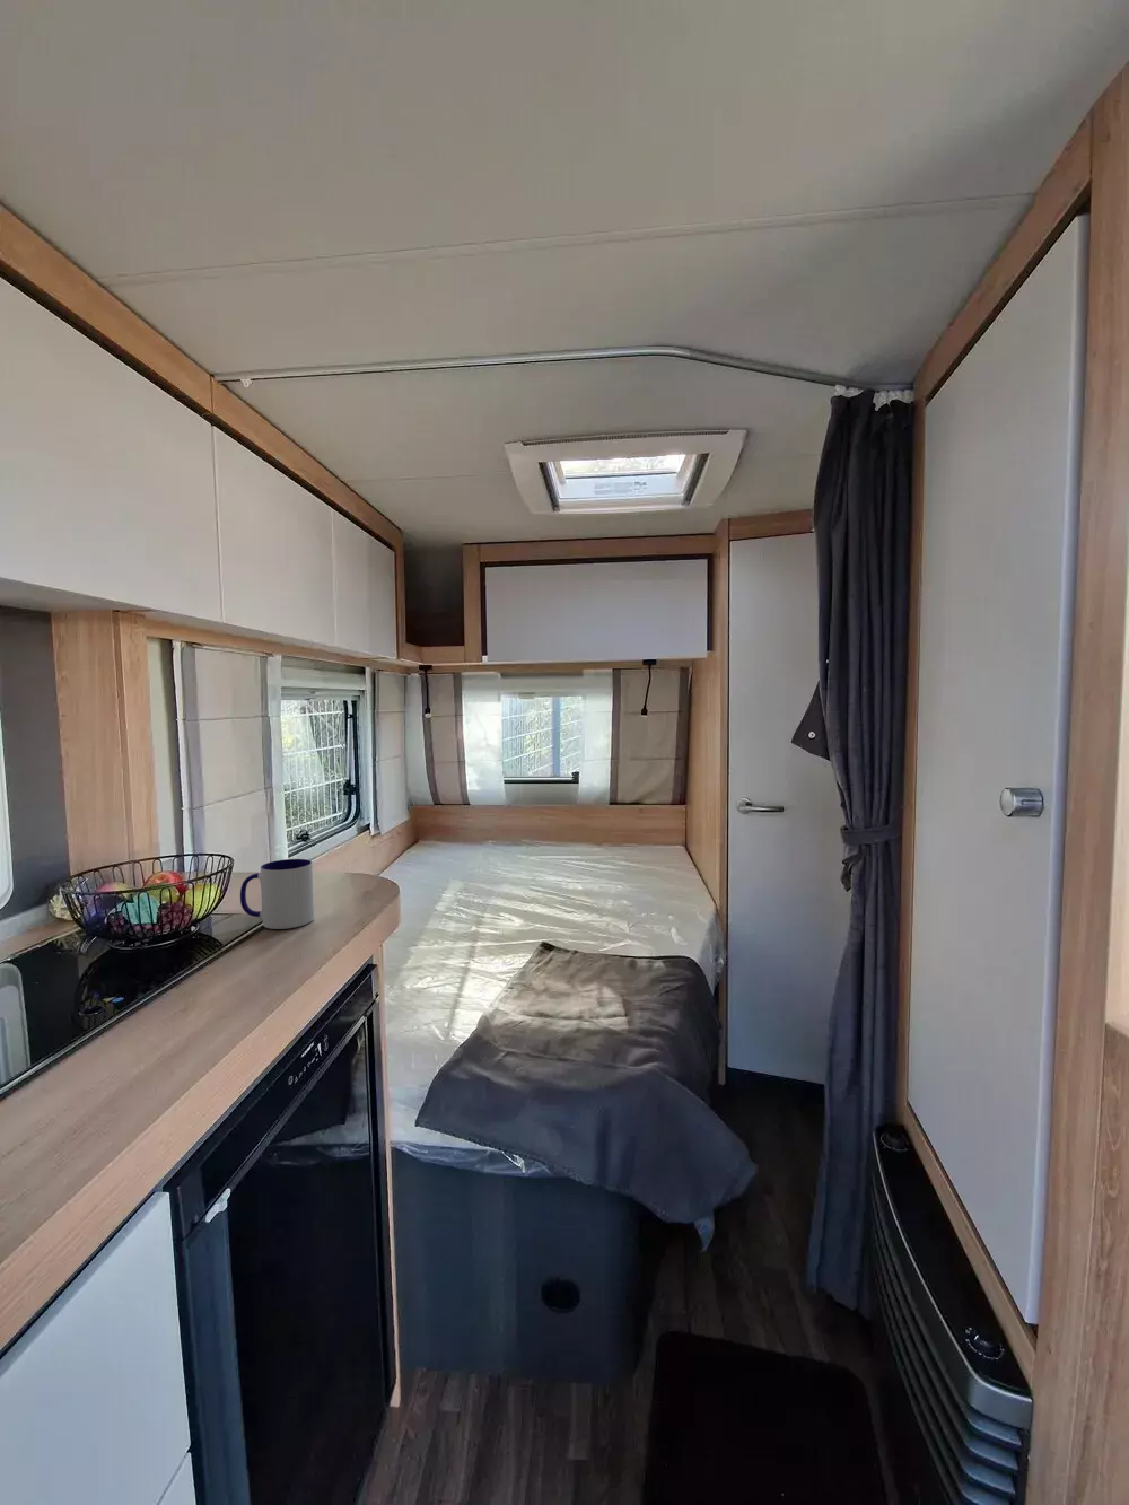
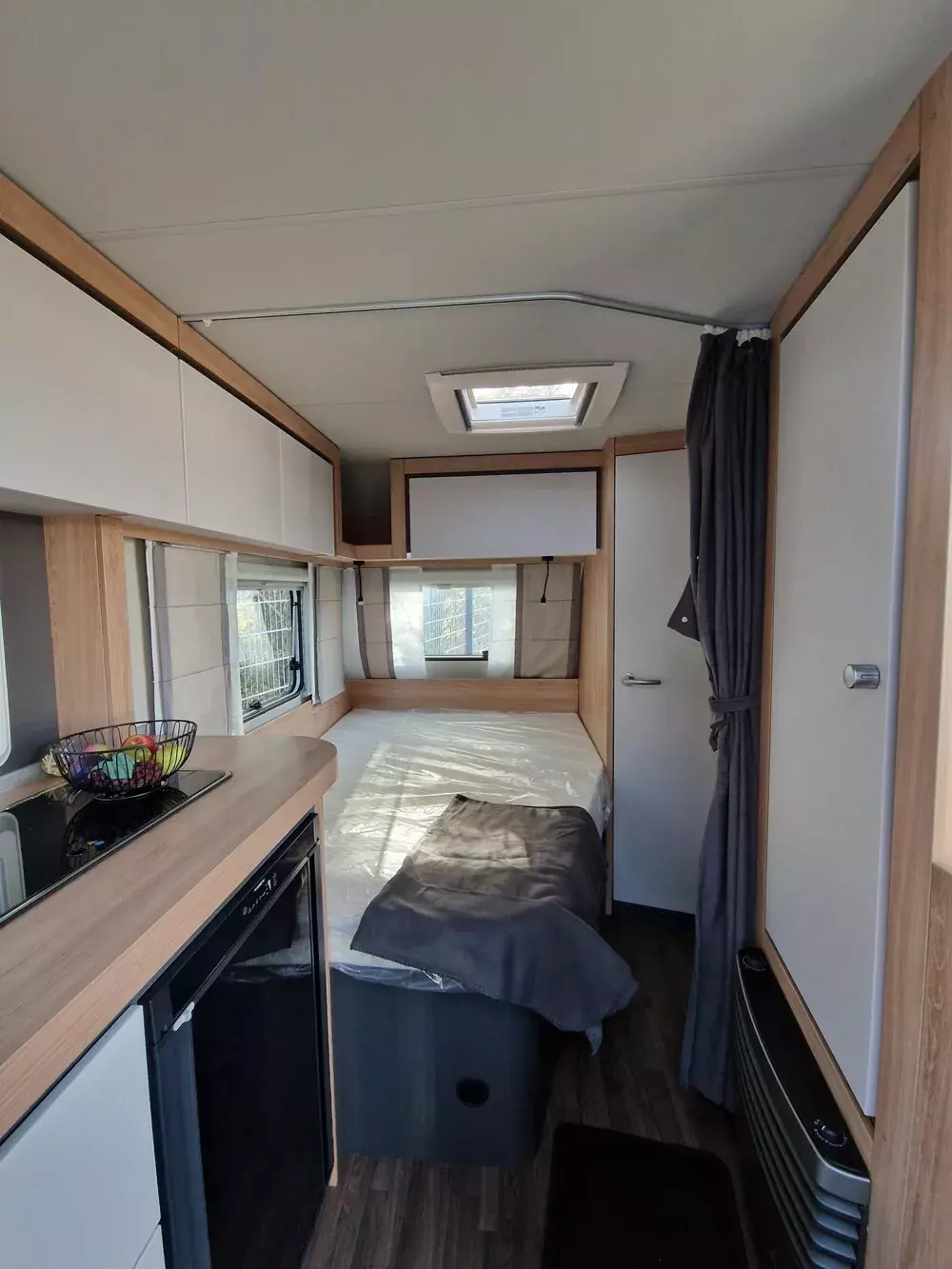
- mug (276, 893)
